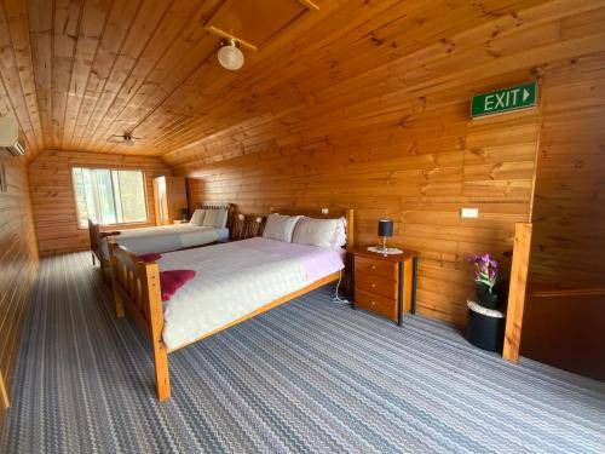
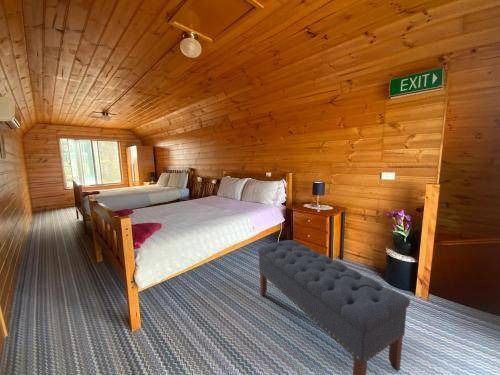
+ bench (315, 293)
